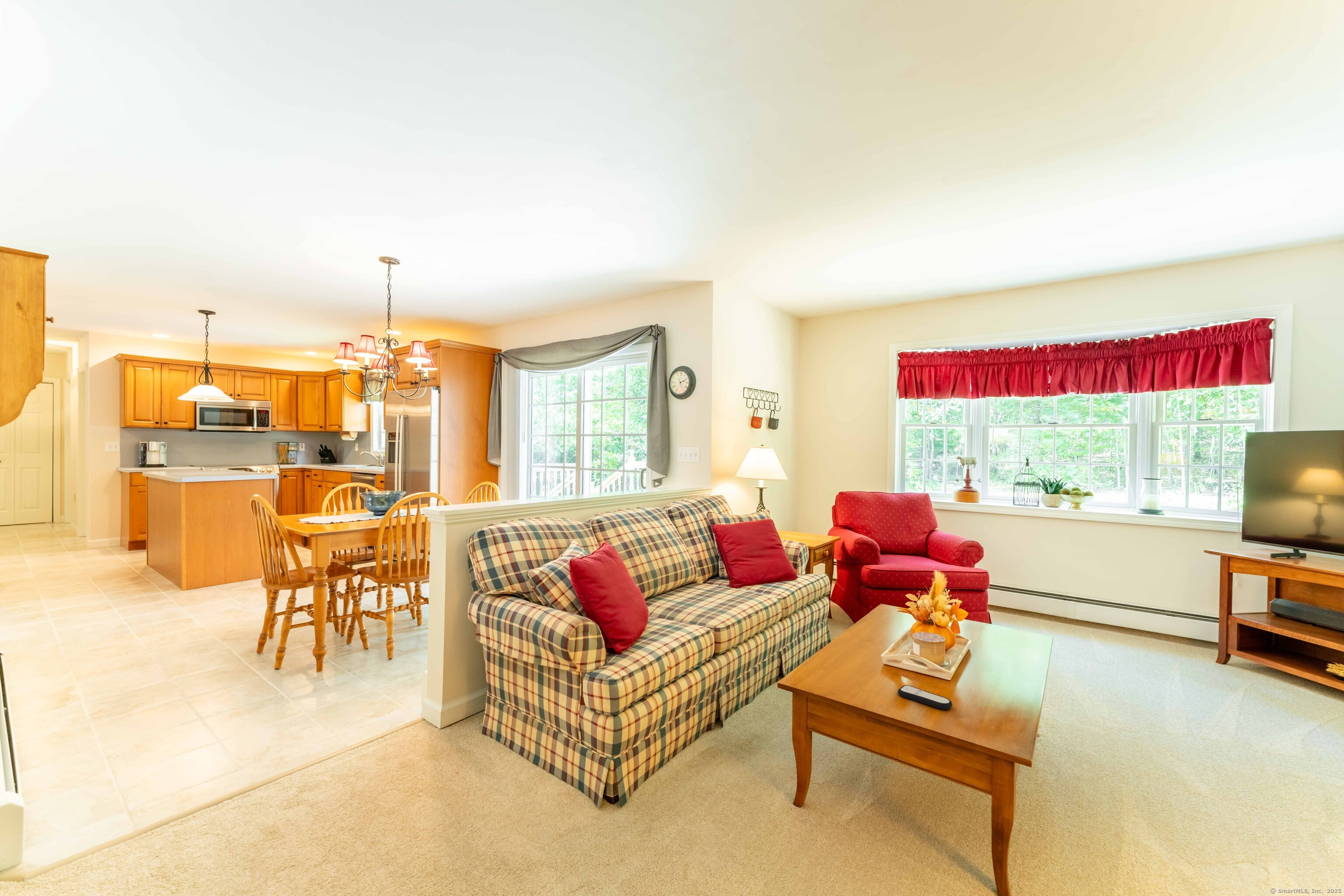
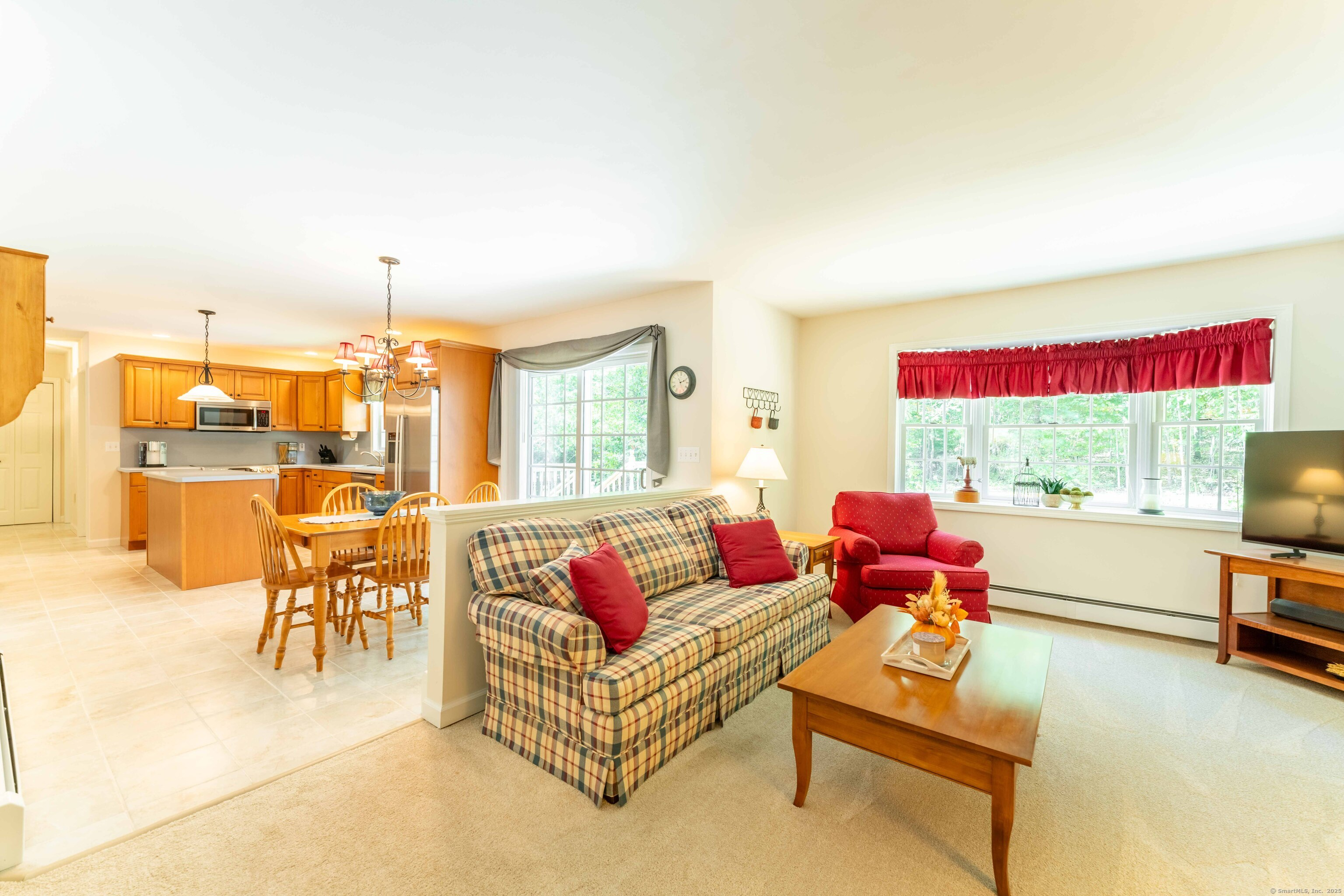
- remote control (924, 697)
